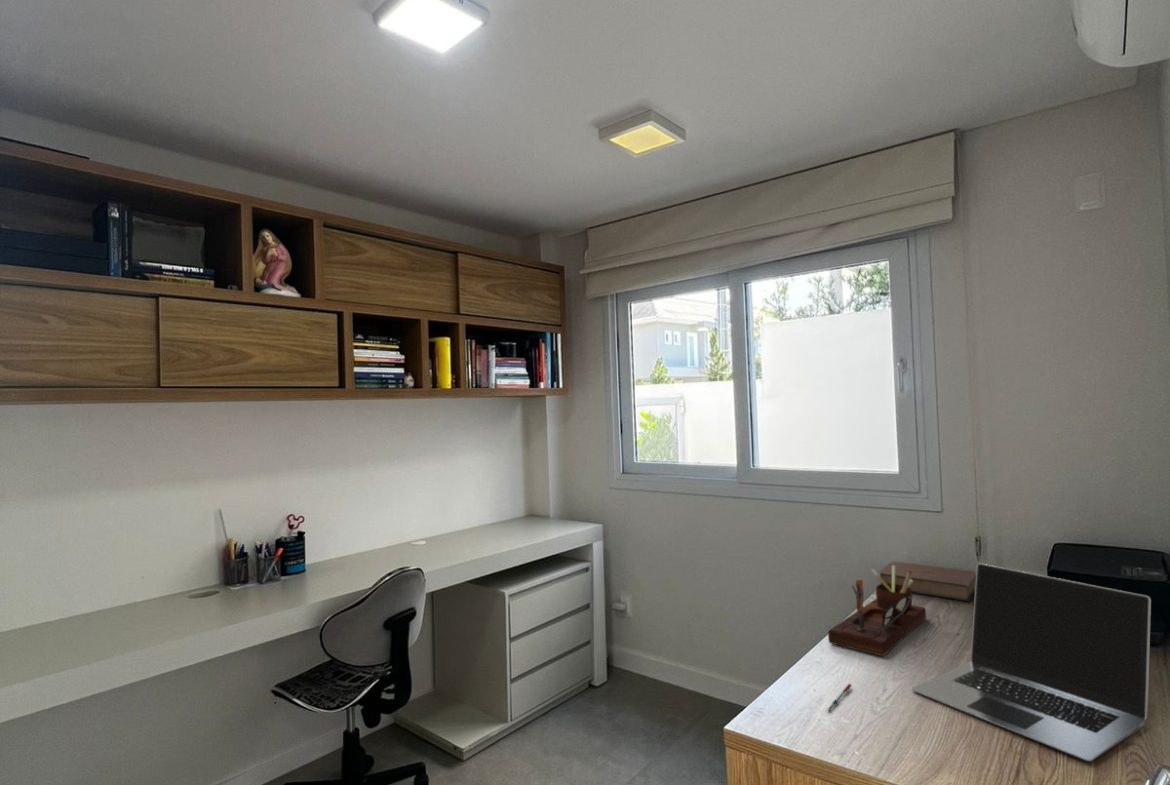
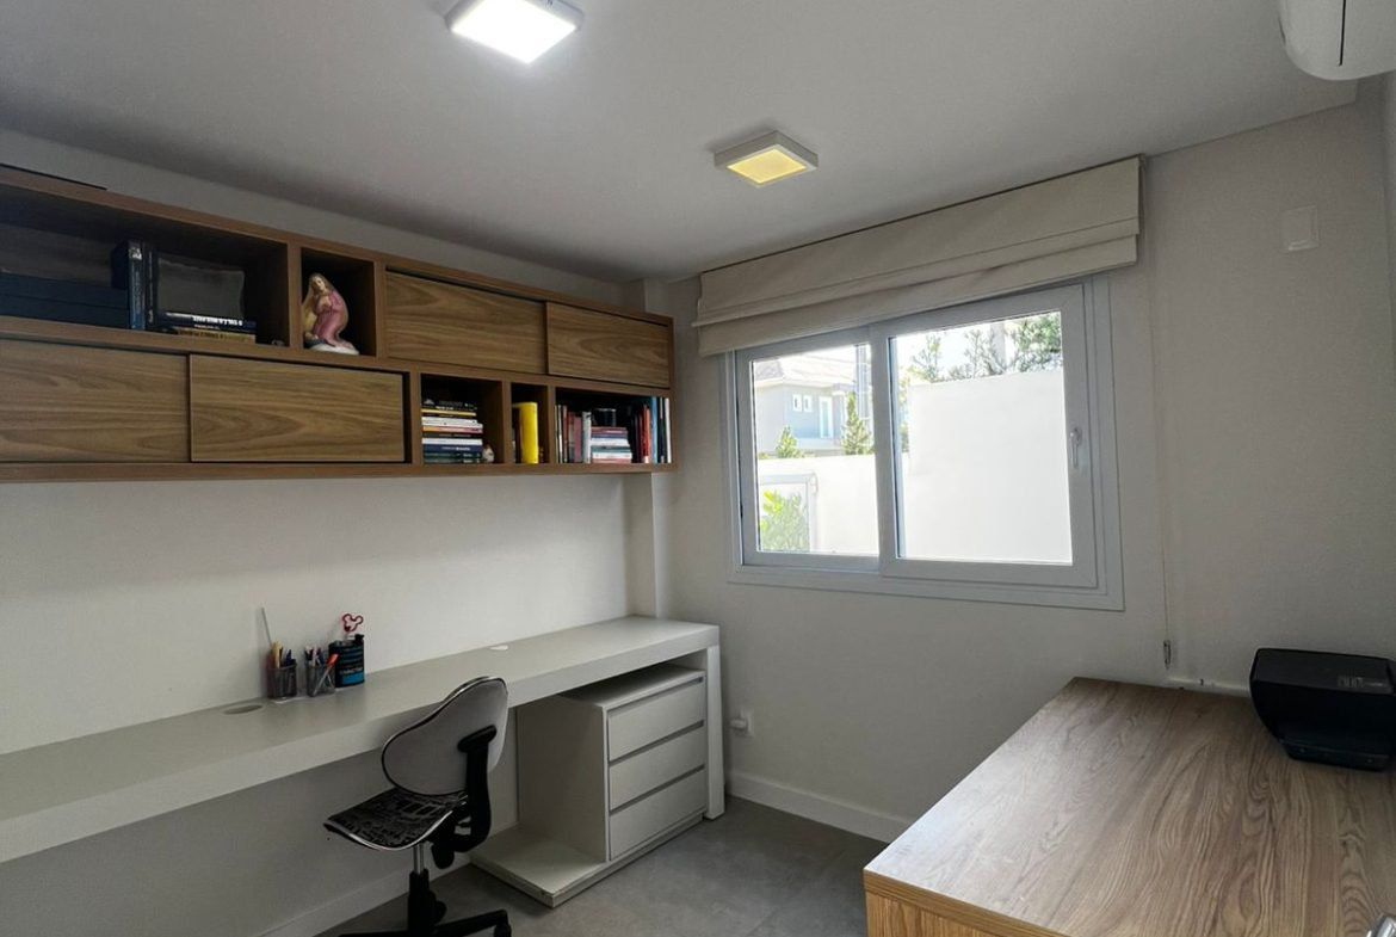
- laptop (1024, 646)
- desk organizer (880, 598)
- pen (839, 696)
- book (928, 579)
